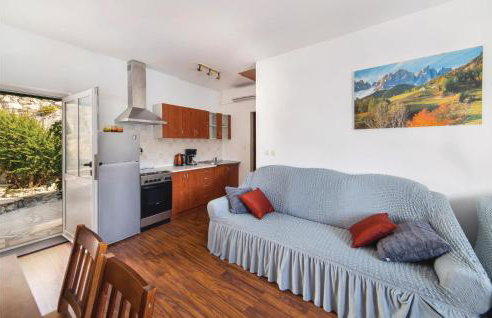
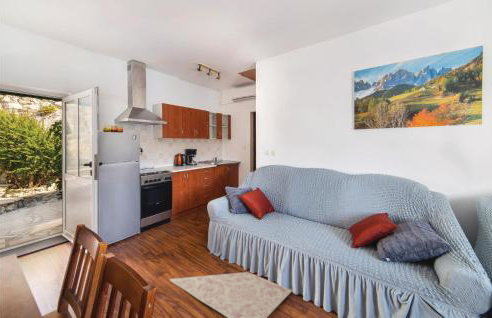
+ rug (221, 281)
